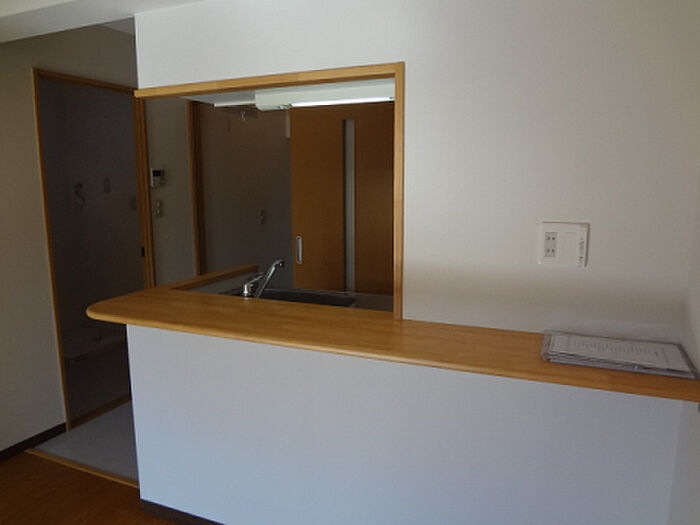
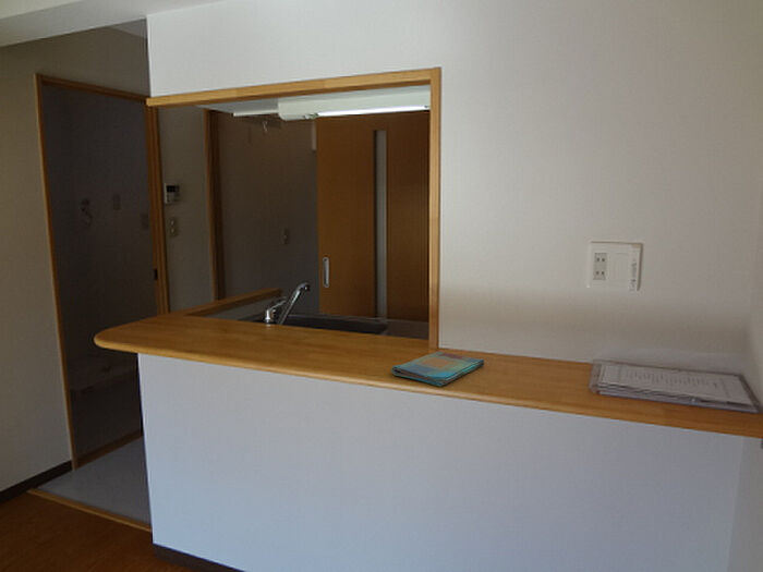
+ dish towel (438, 365)
